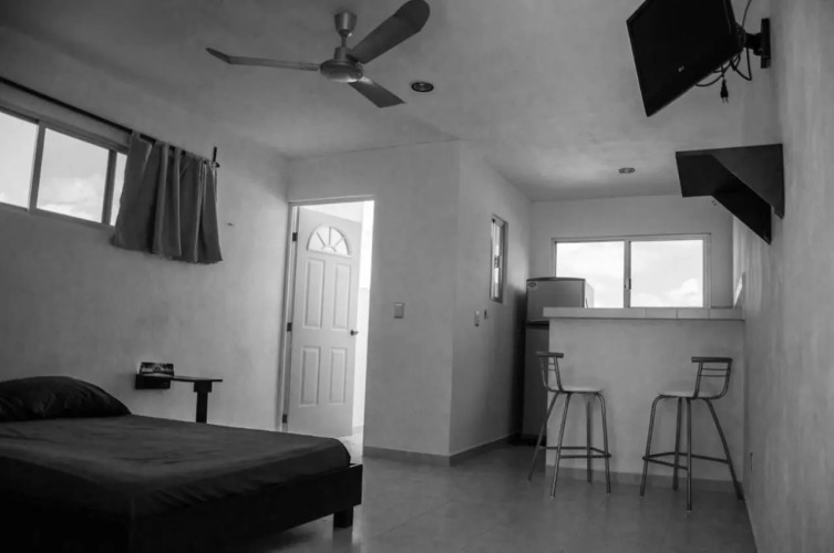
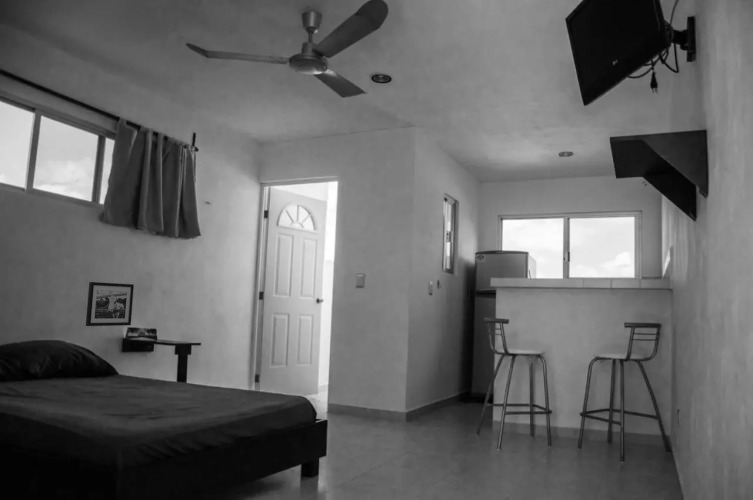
+ picture frame (110, 304)
